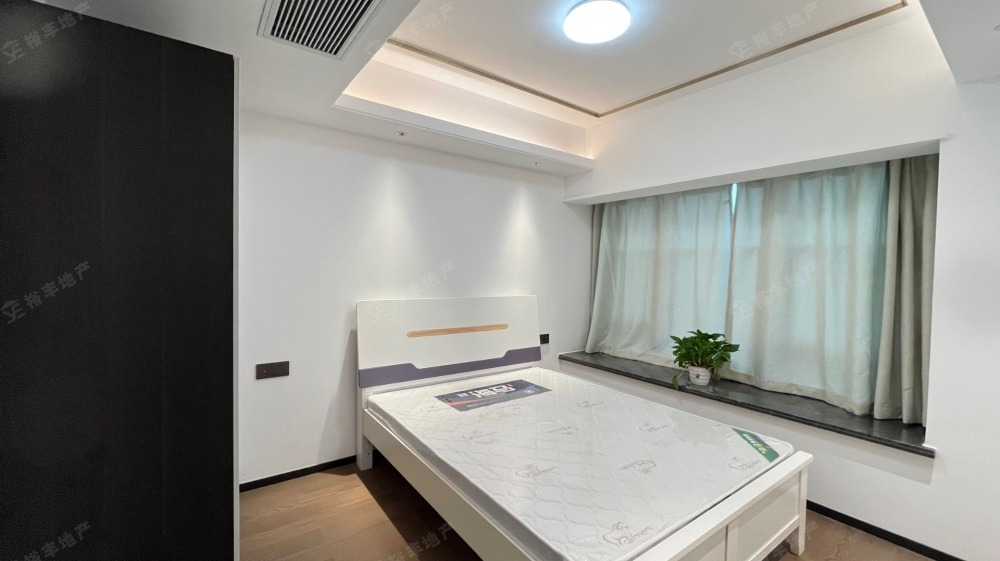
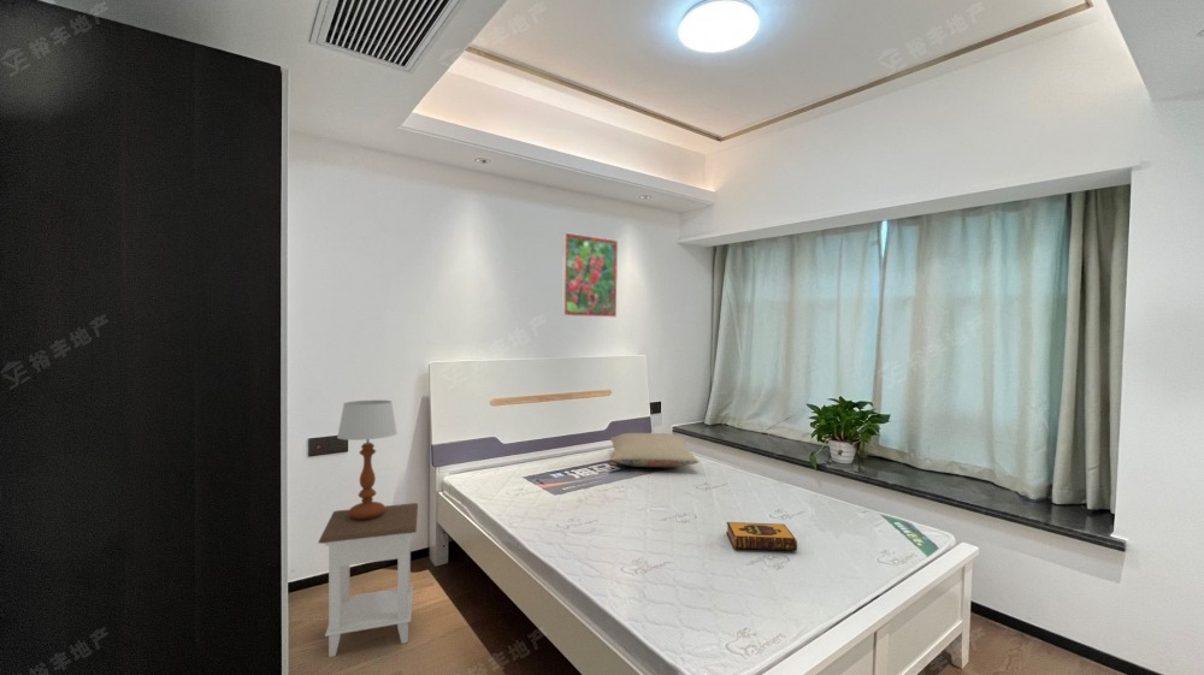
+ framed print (590, 277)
+ pillow (650, 449)
+ hardback book (760, 537)
+ table lamp (367, 458)
+ nightstand (367, 562)
